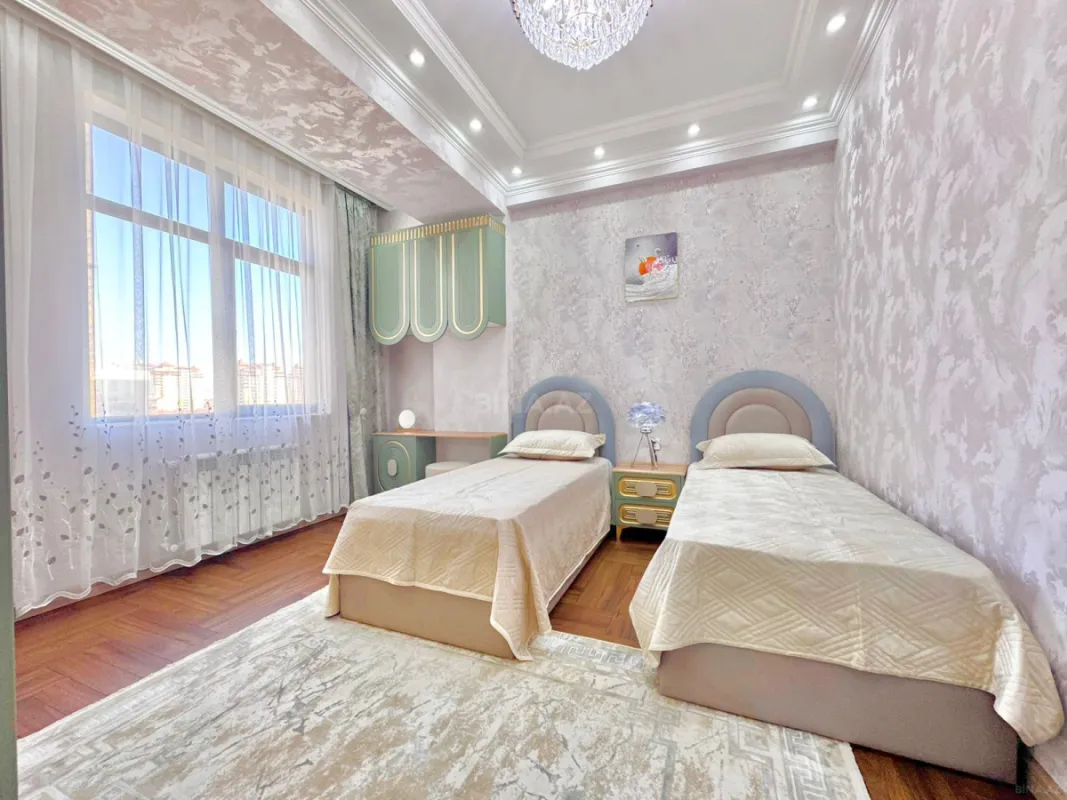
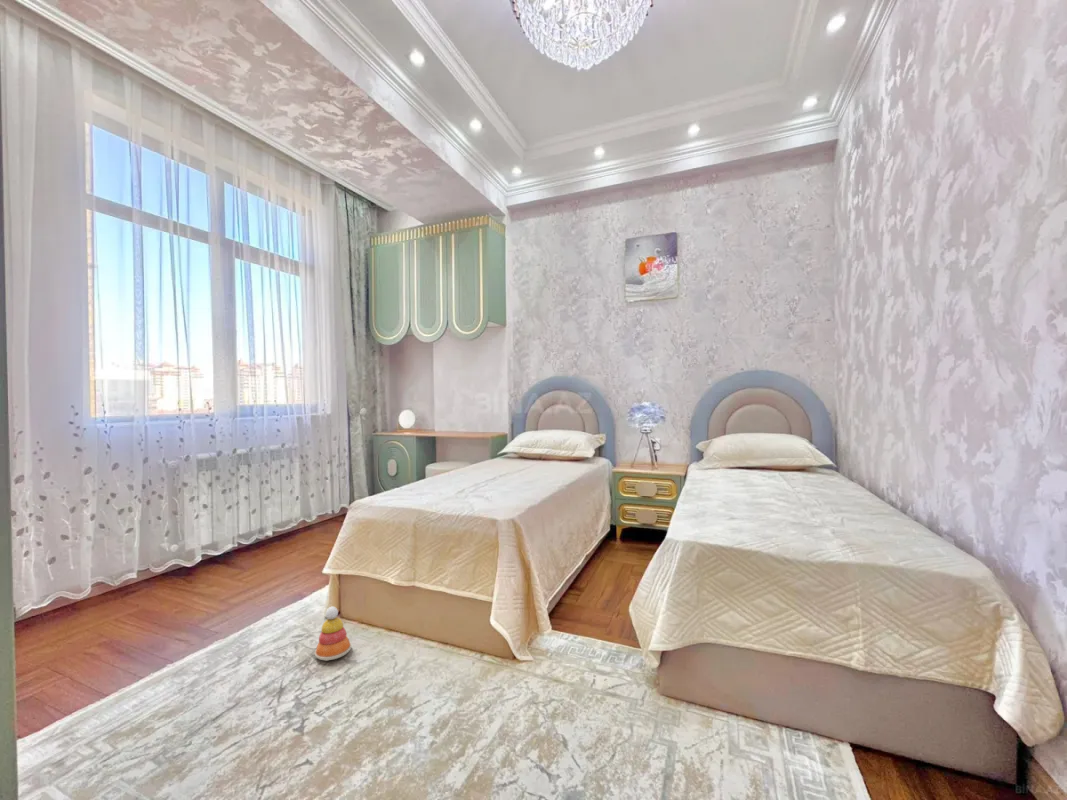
+ stacking toy (332, 630)
